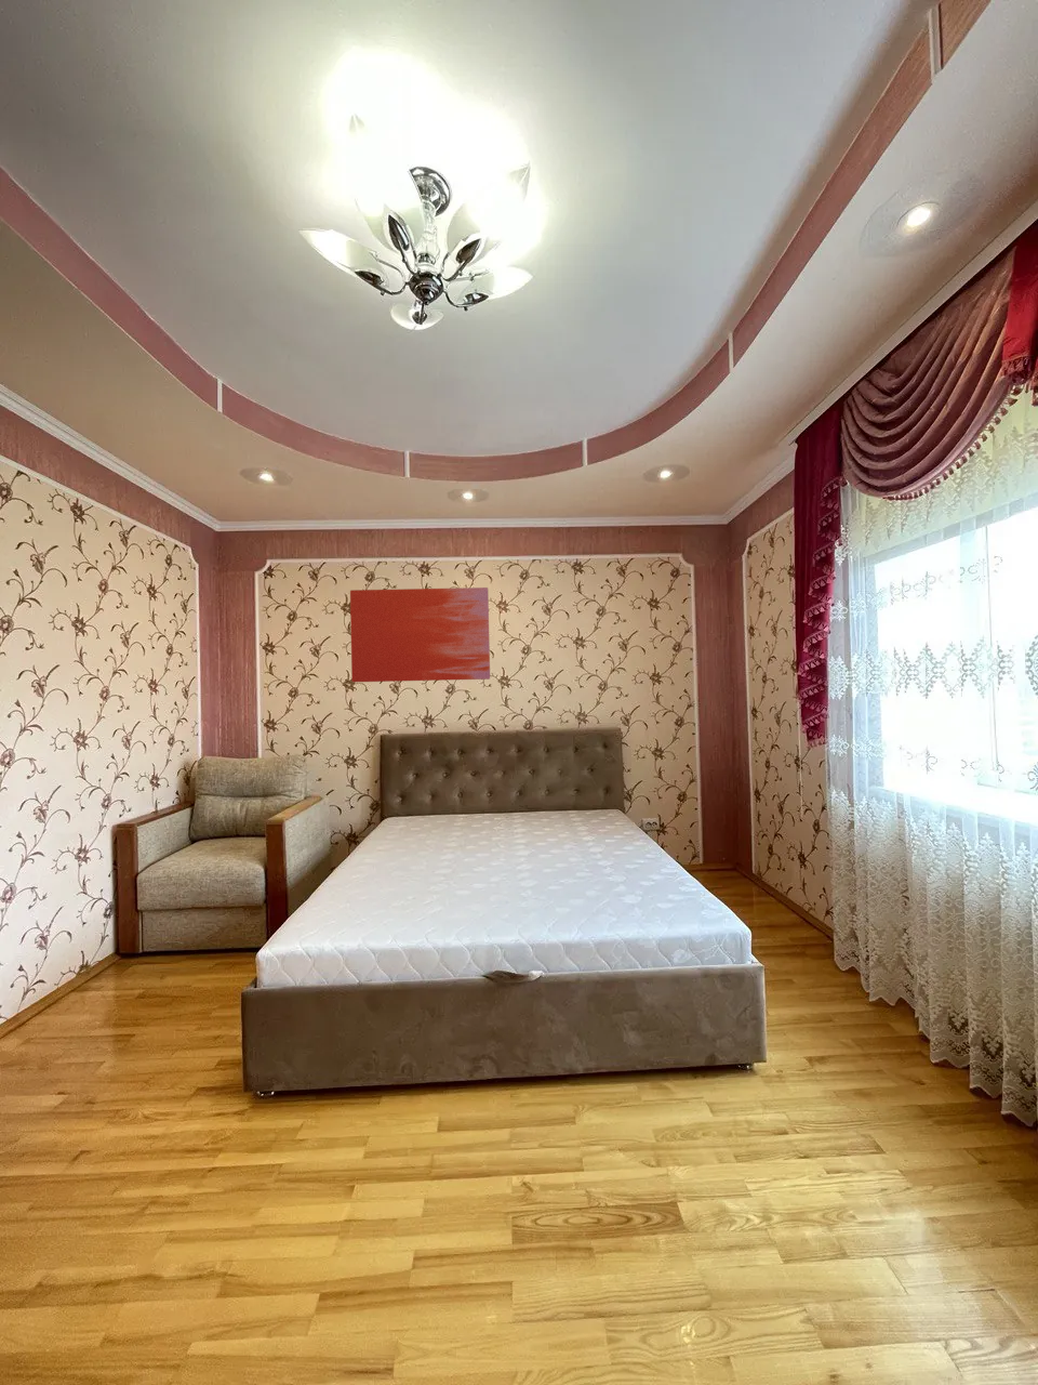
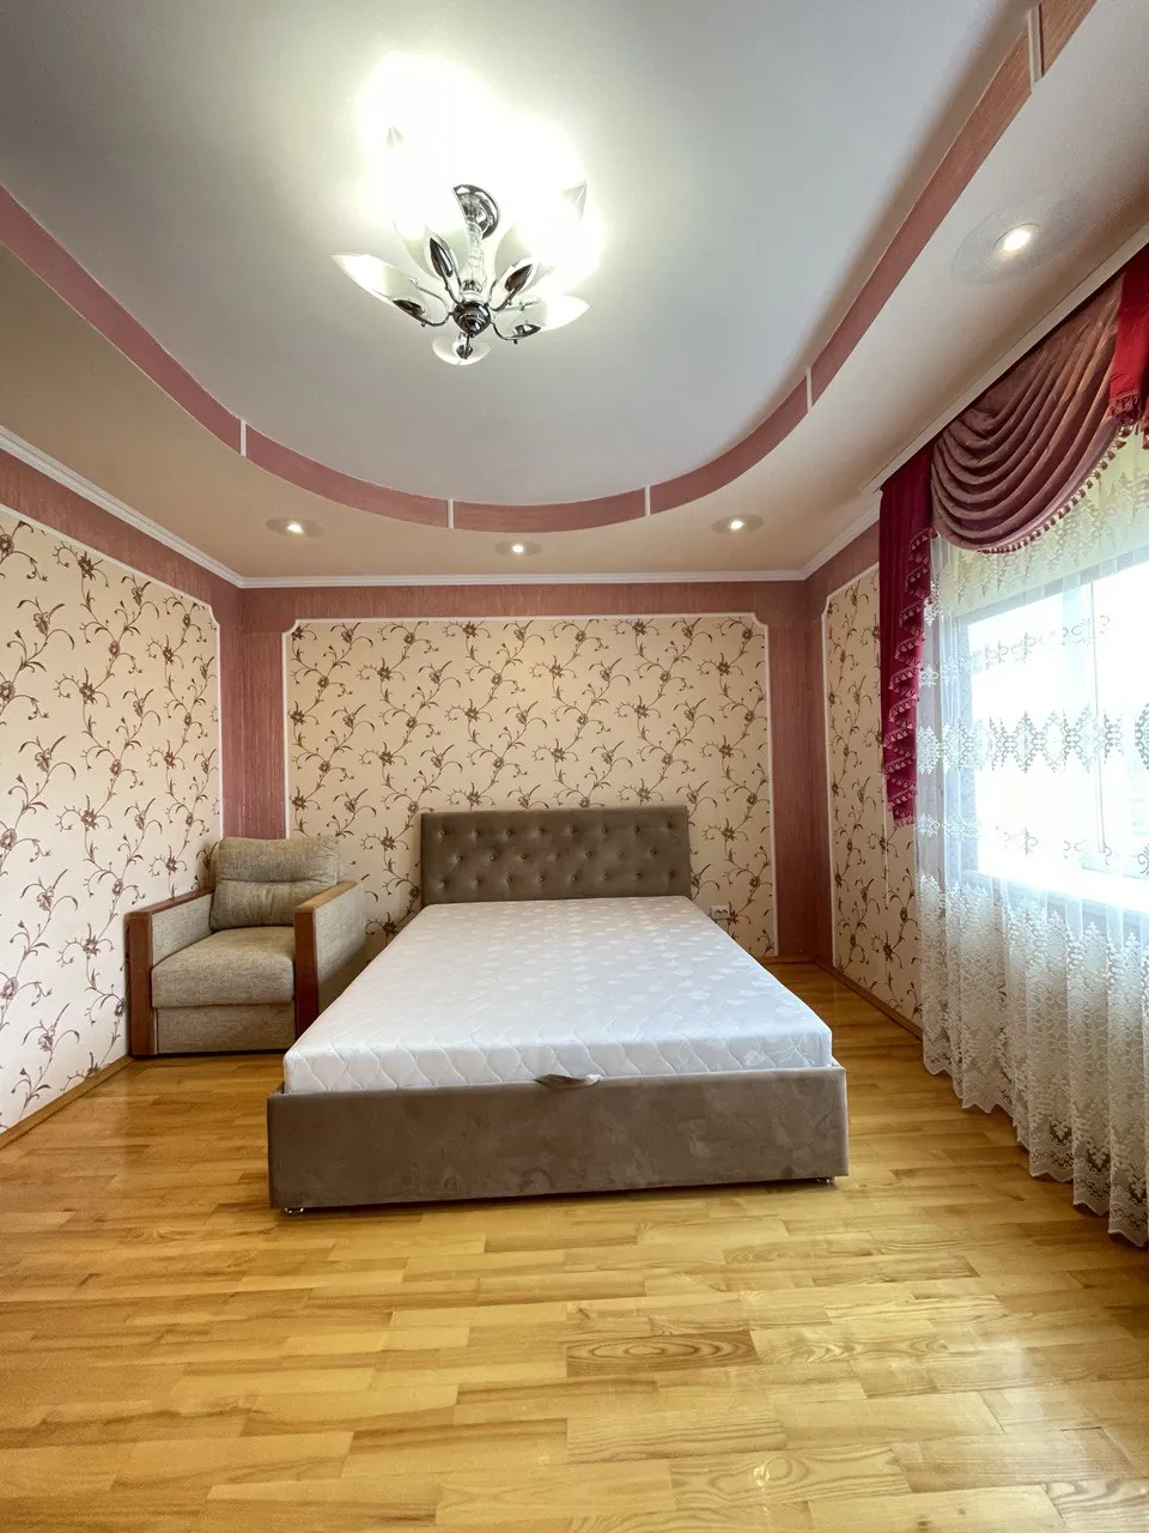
- wall art (420, 634)
